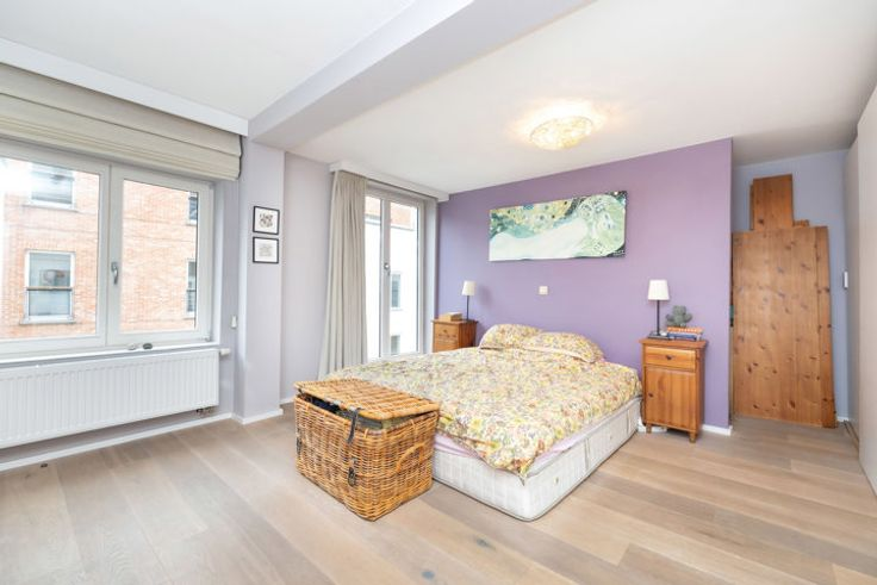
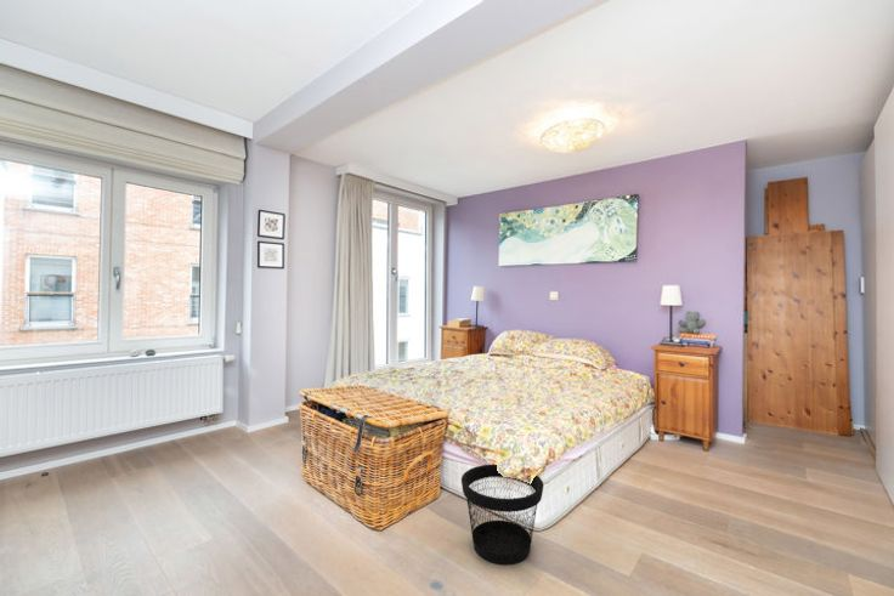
+ wastebasket (500, 515)
